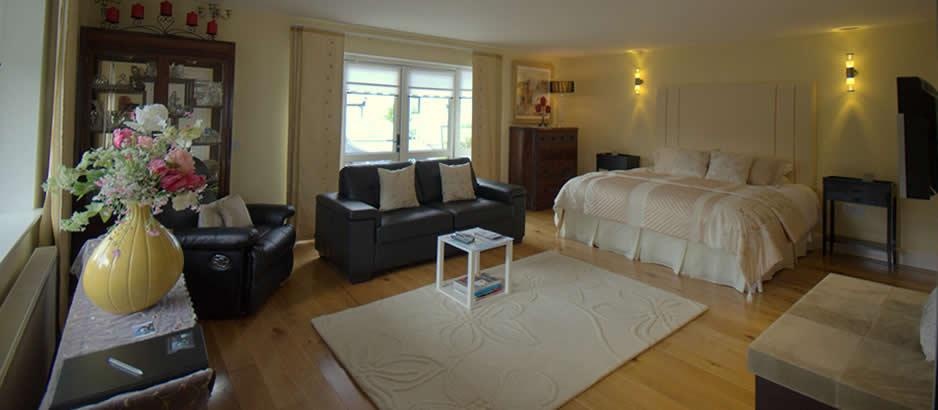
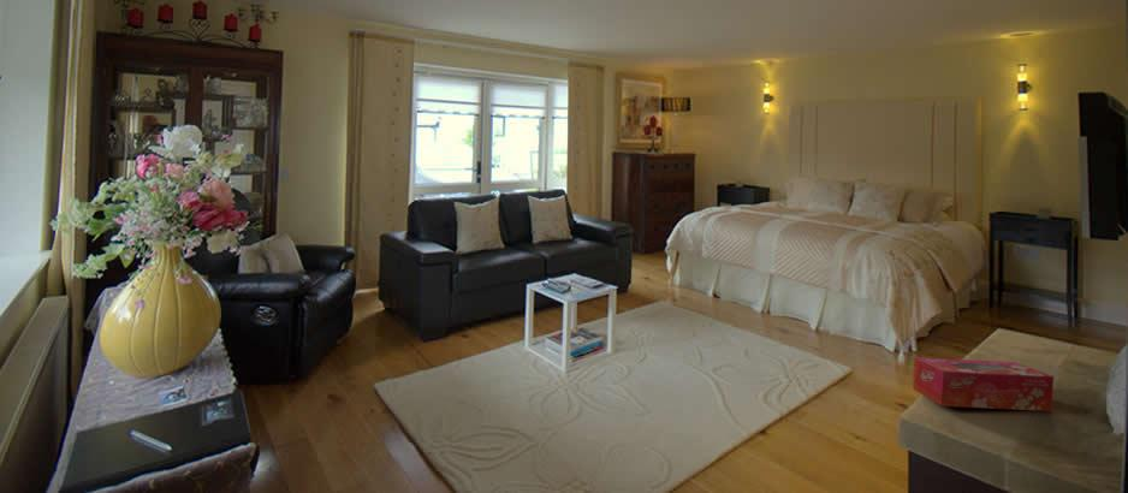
+ tissue box (979, 382)
